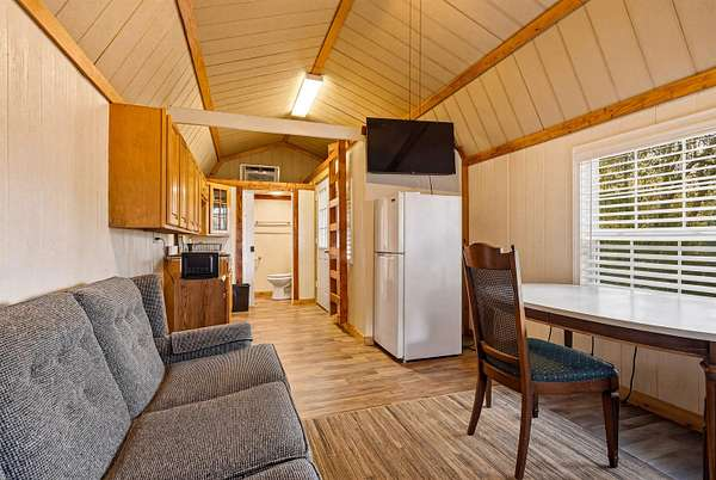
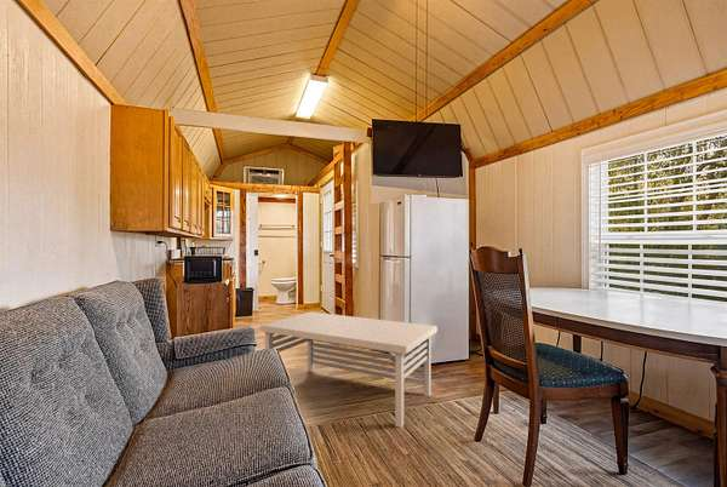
+ coffee table (348, 360)
